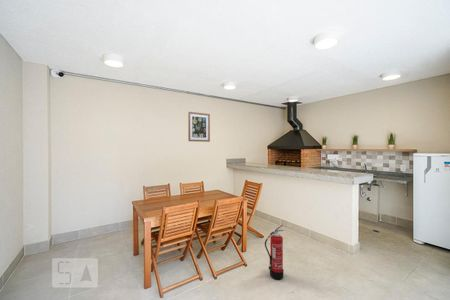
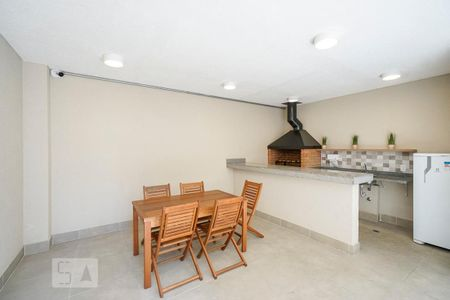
- fire extinguisher (274, 251)
- wall art (199, 127)
